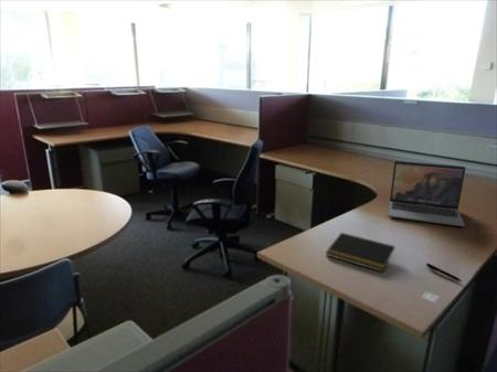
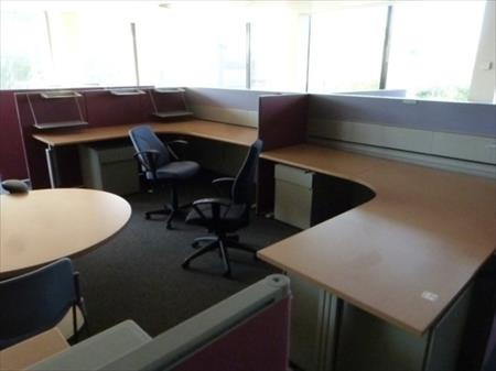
- laptop (426, 191)
- pen (443, 272)
- notepad (359, 251)
